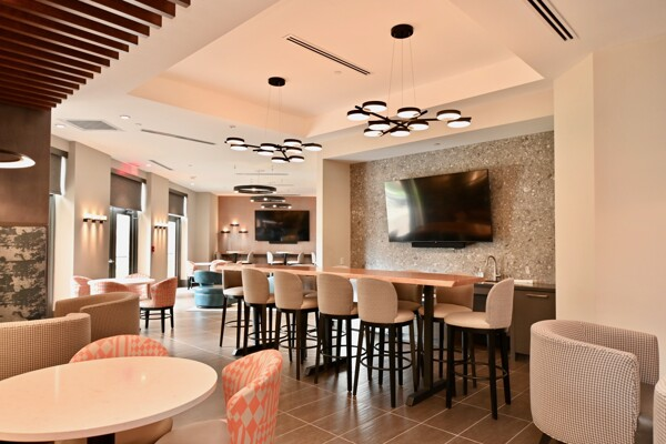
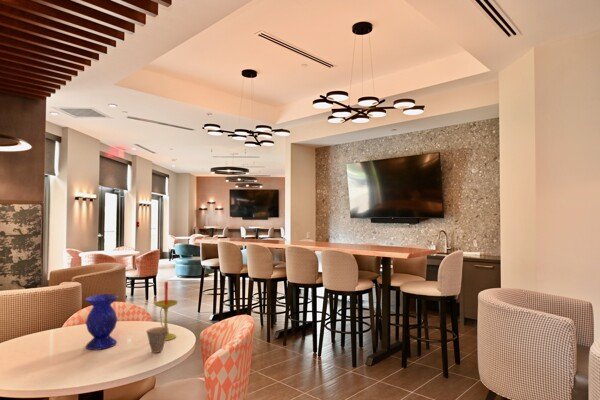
+ cup (157, 340)
+ candle (165, 308)
+ vase (101, 321)
